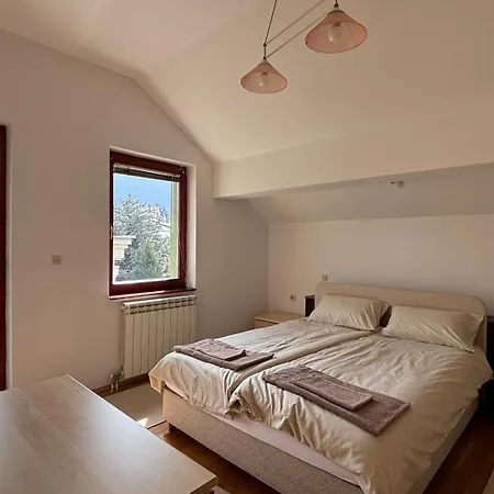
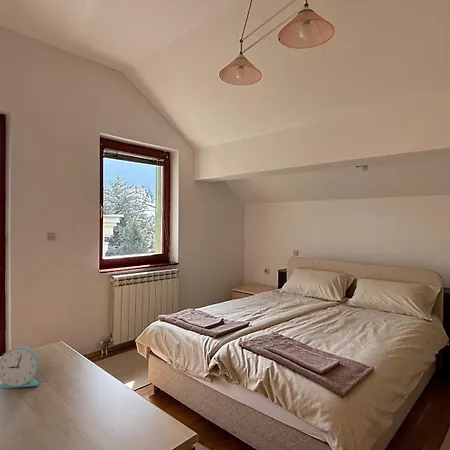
+ alarm clock (20, 364)
